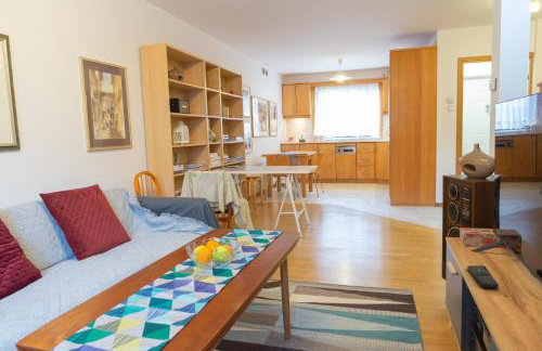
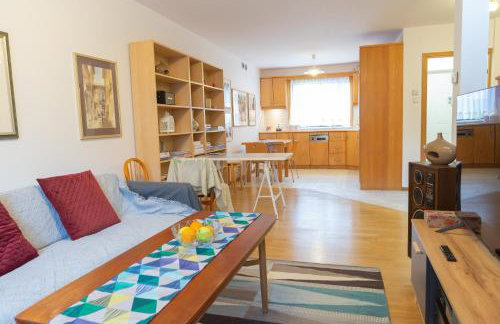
- remote control (481, 275)
